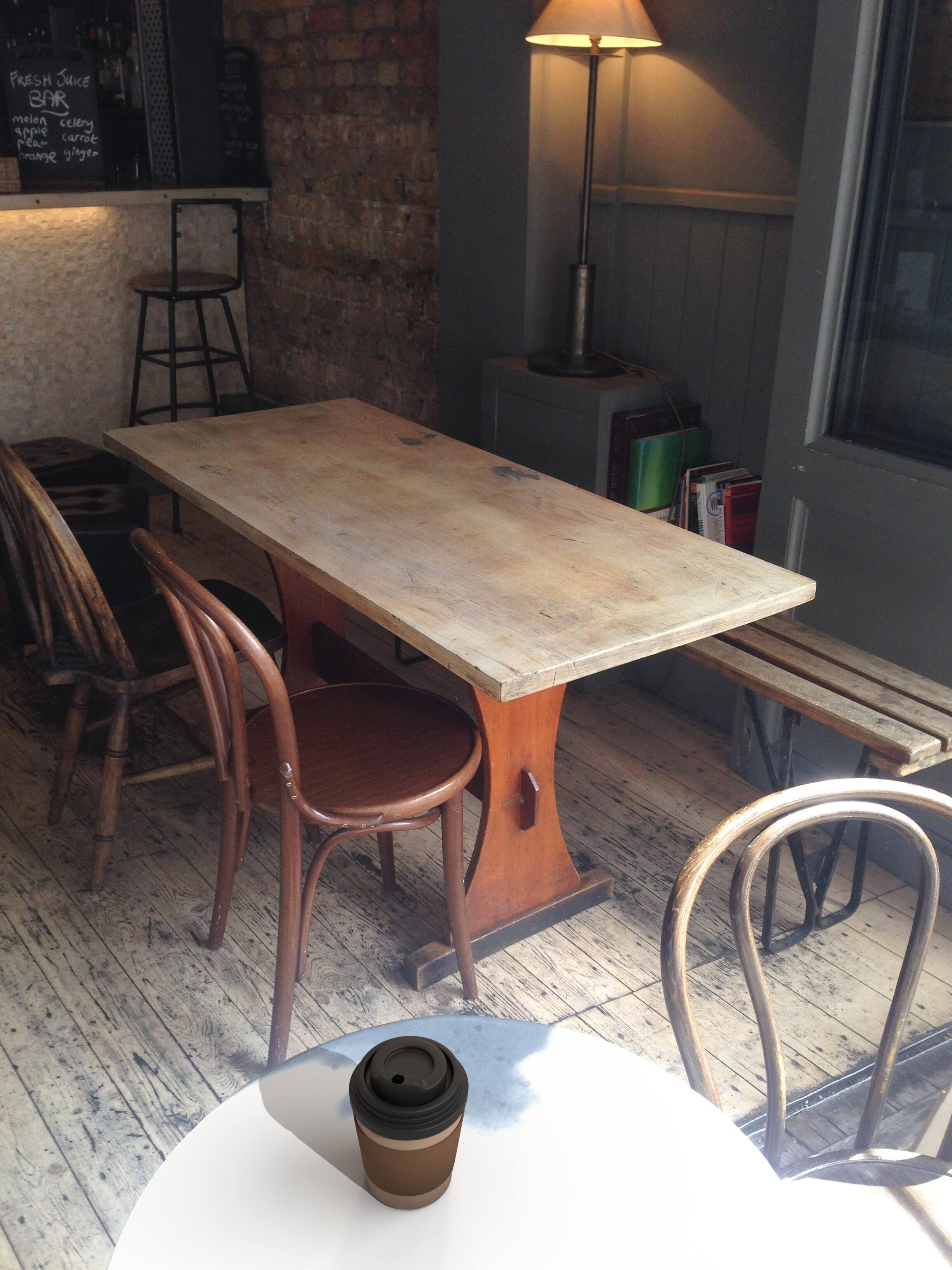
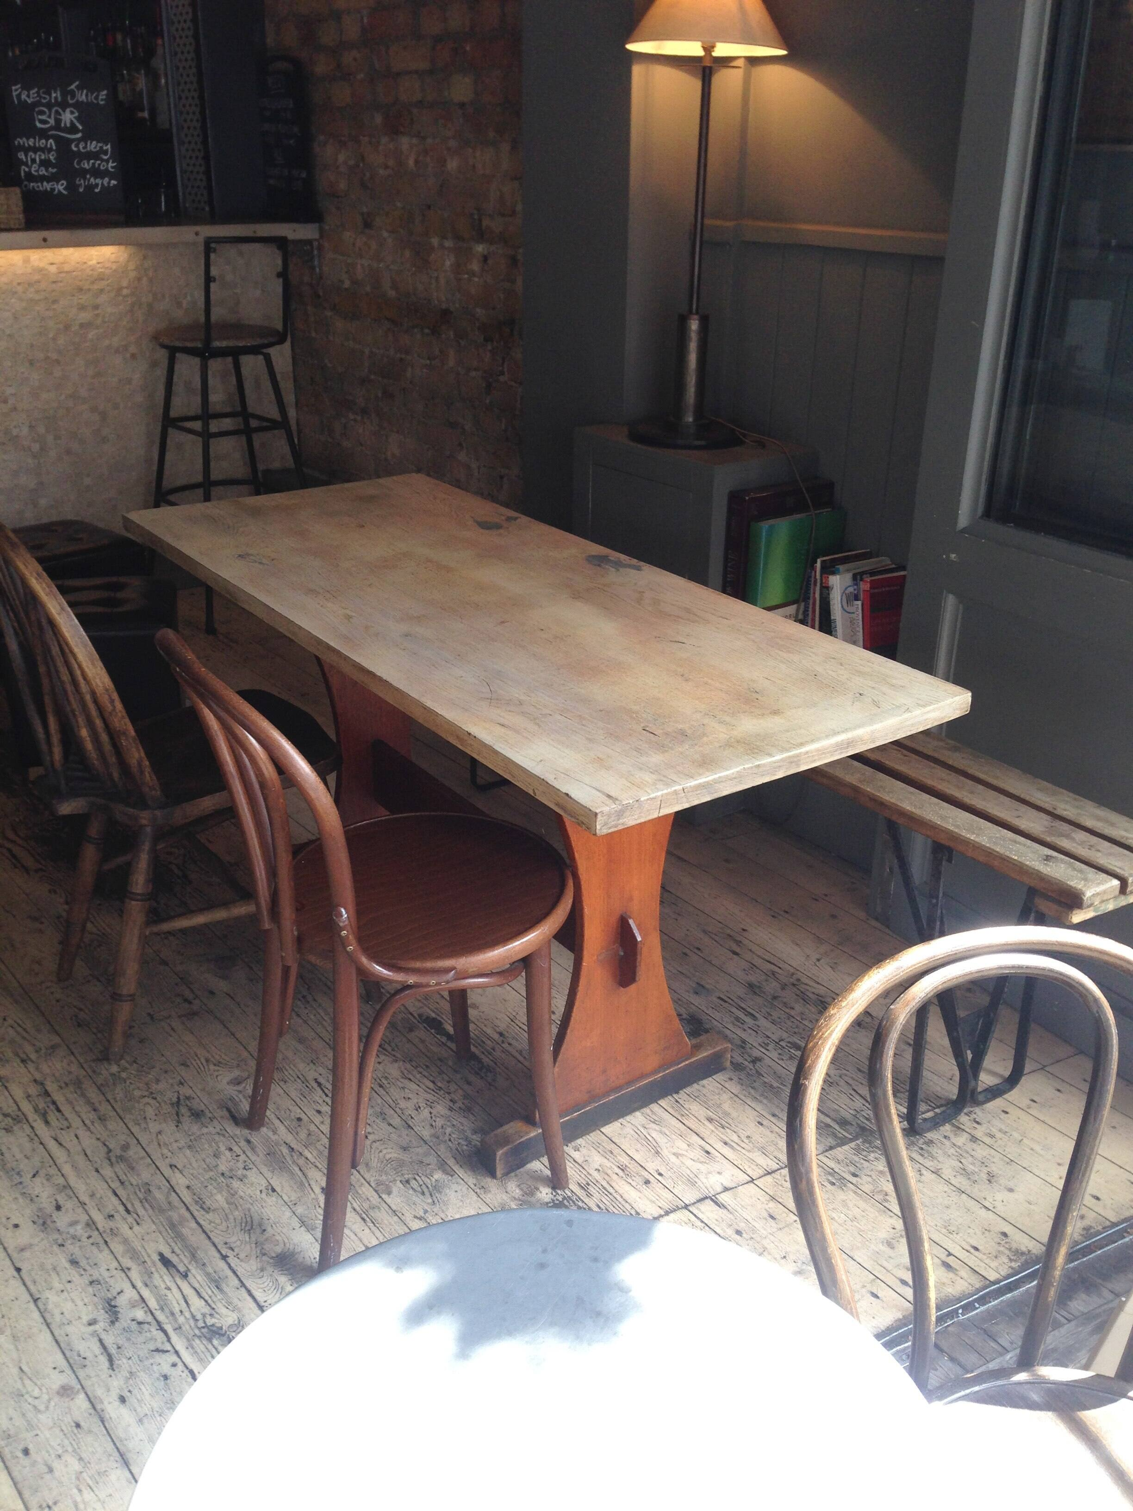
- coffee cup (409, 1116)
